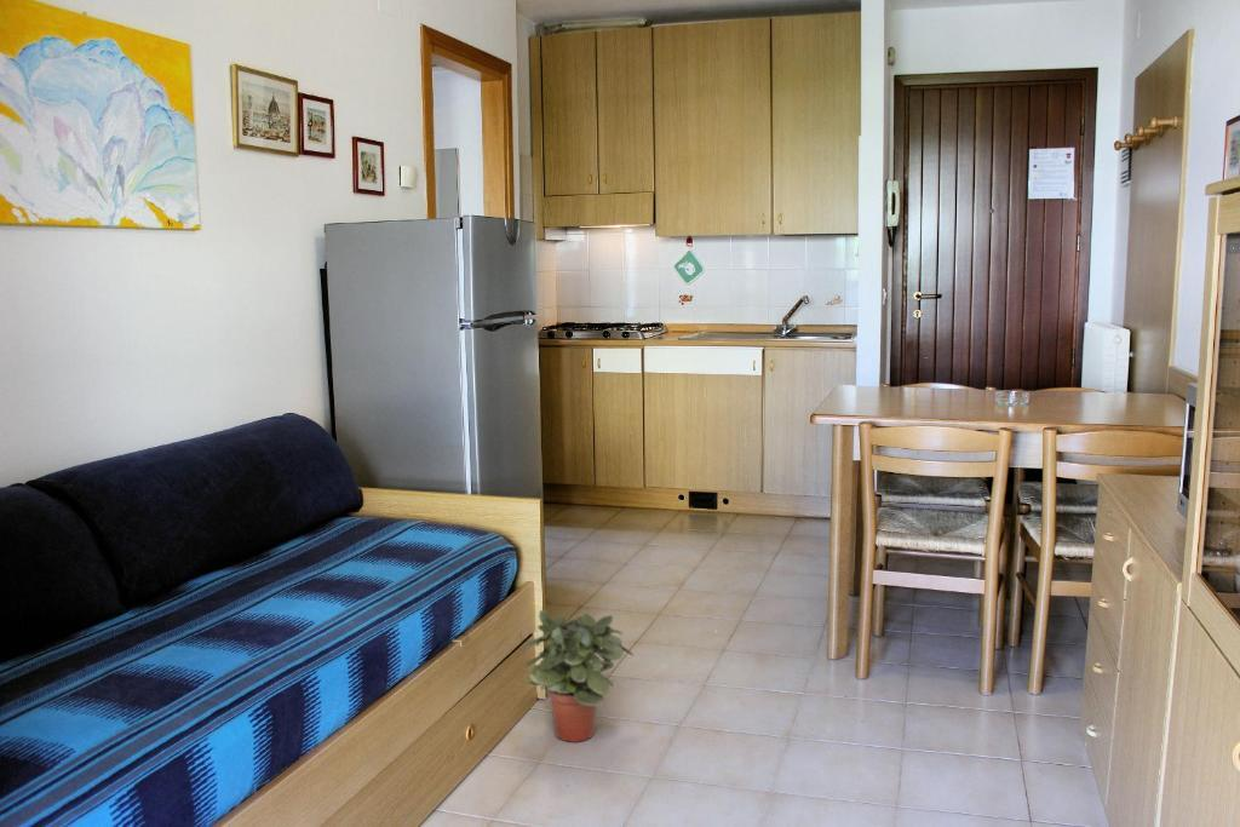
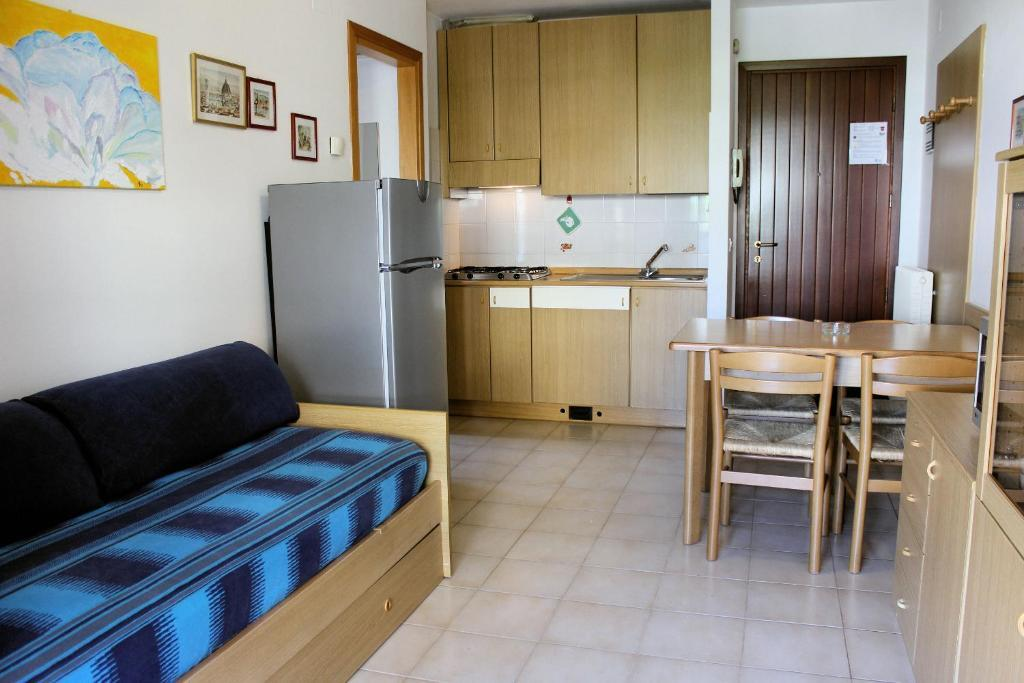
- potted plant (573, 672)
